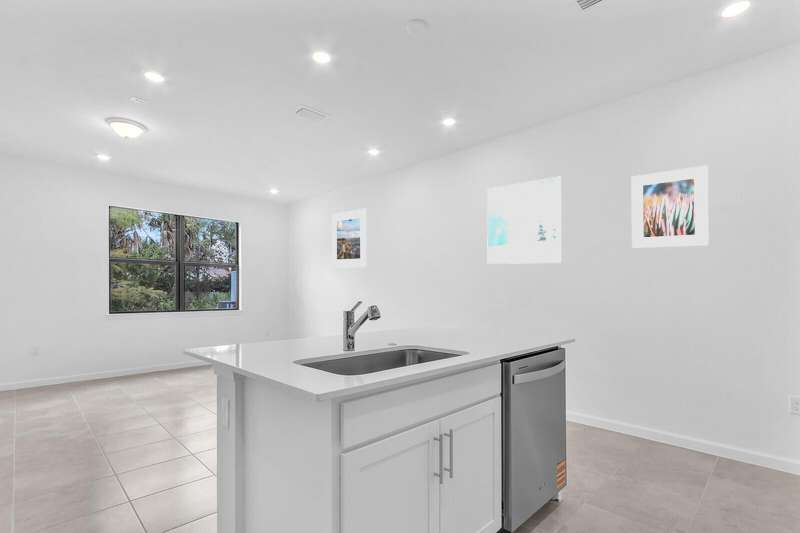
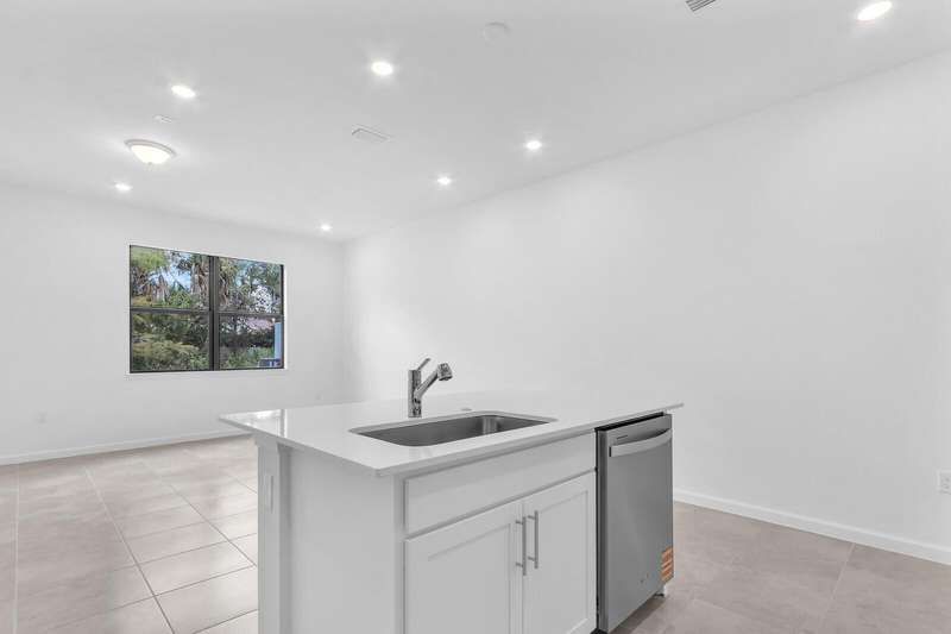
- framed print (668, 209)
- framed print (348, 239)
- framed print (522, 223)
